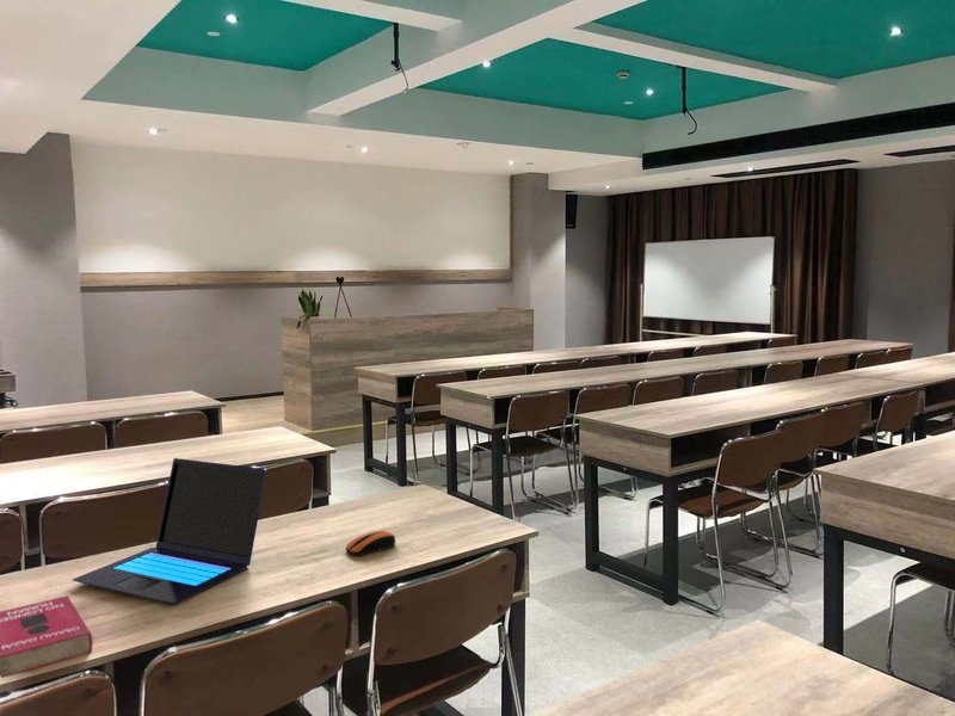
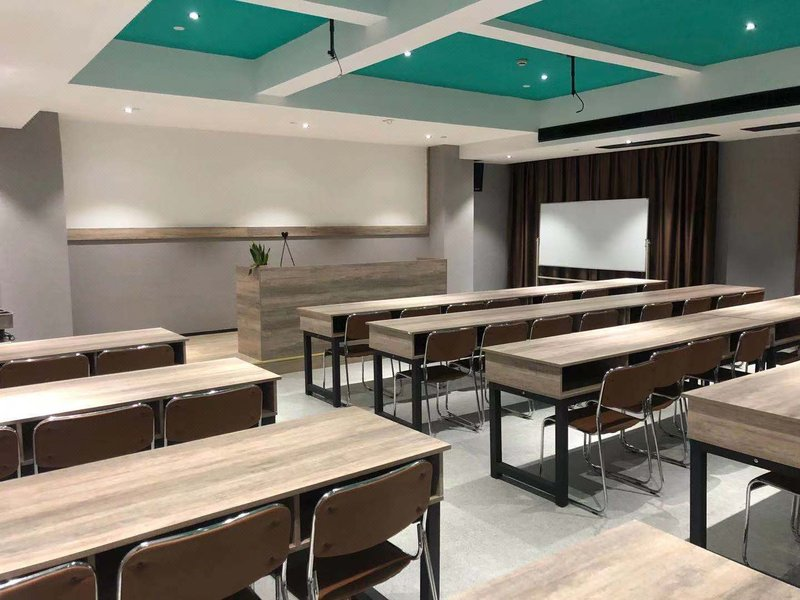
- computer mouse (371, 541)
- laptop (173, 524)
- book (37, 632)
